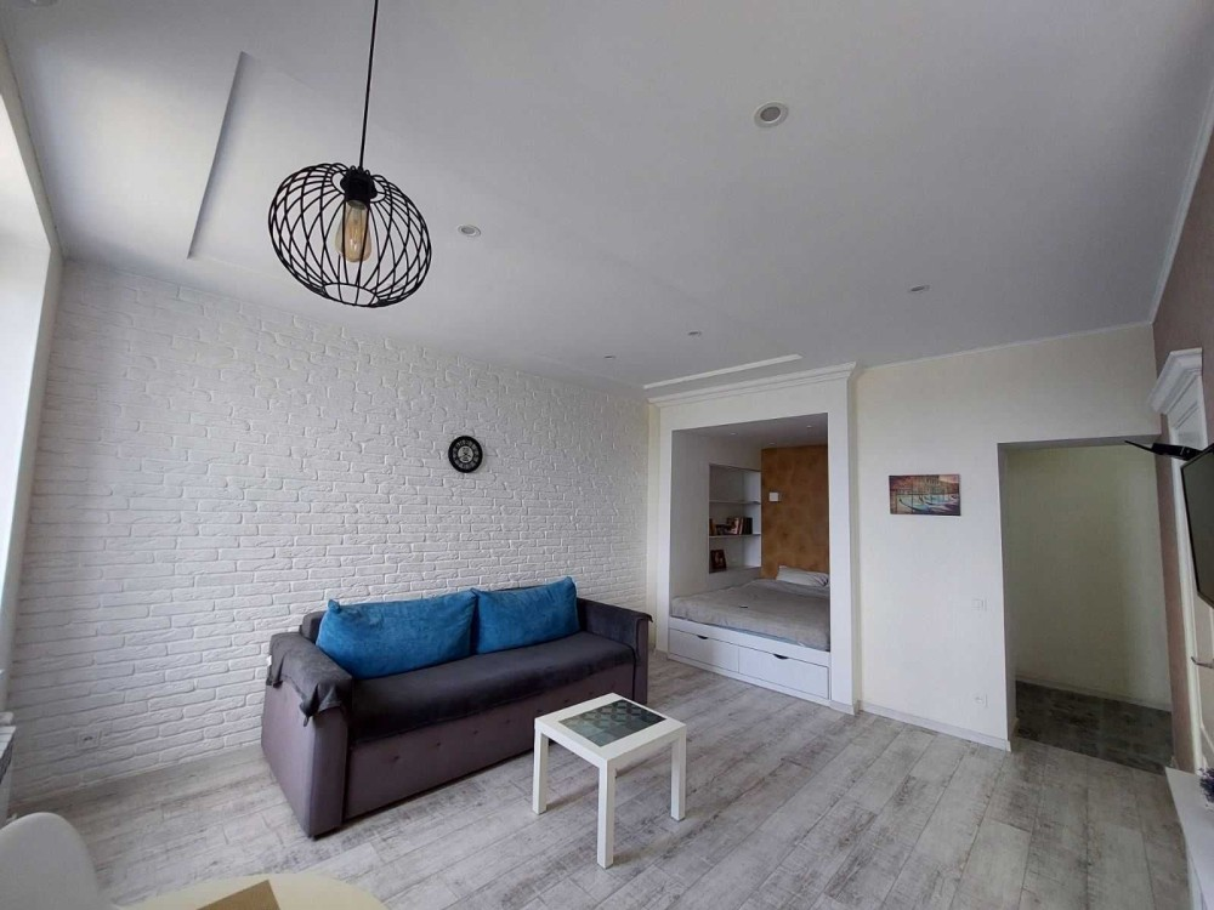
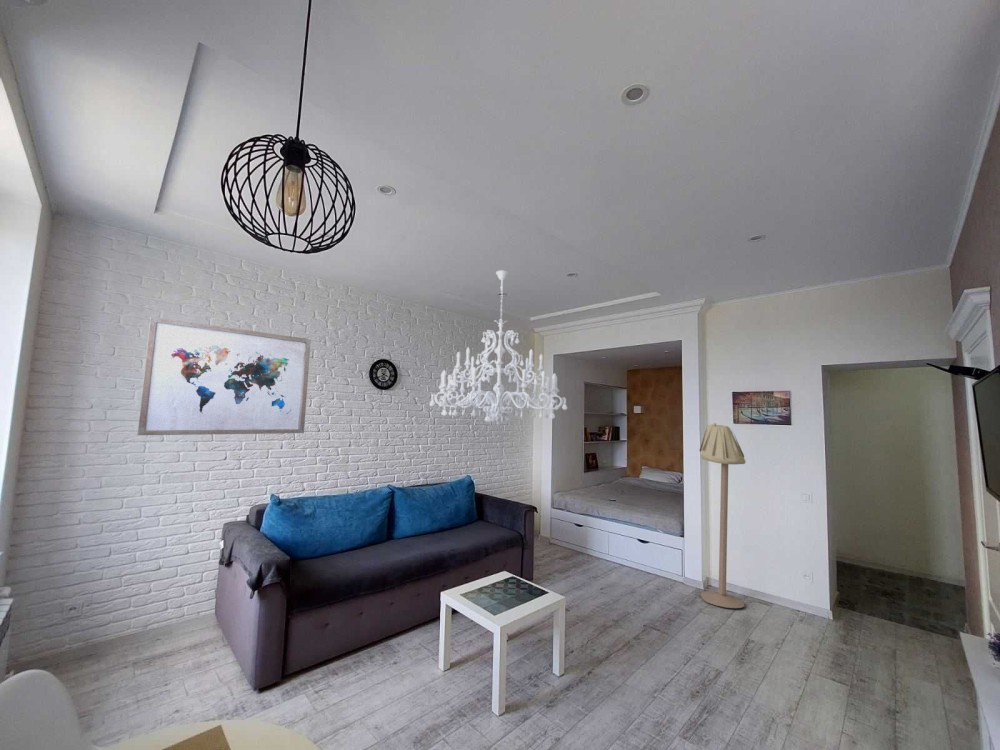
+ wall art (235, 381)
+ floor lamp (723, 508)
+ chandelier (500, 347)
